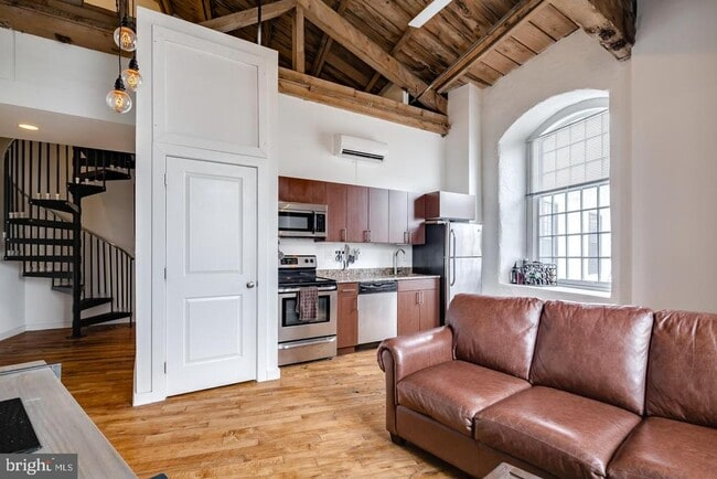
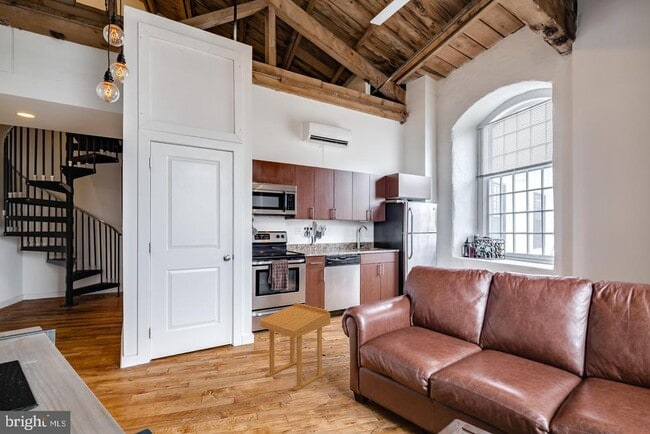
+ side table (294, 342)
